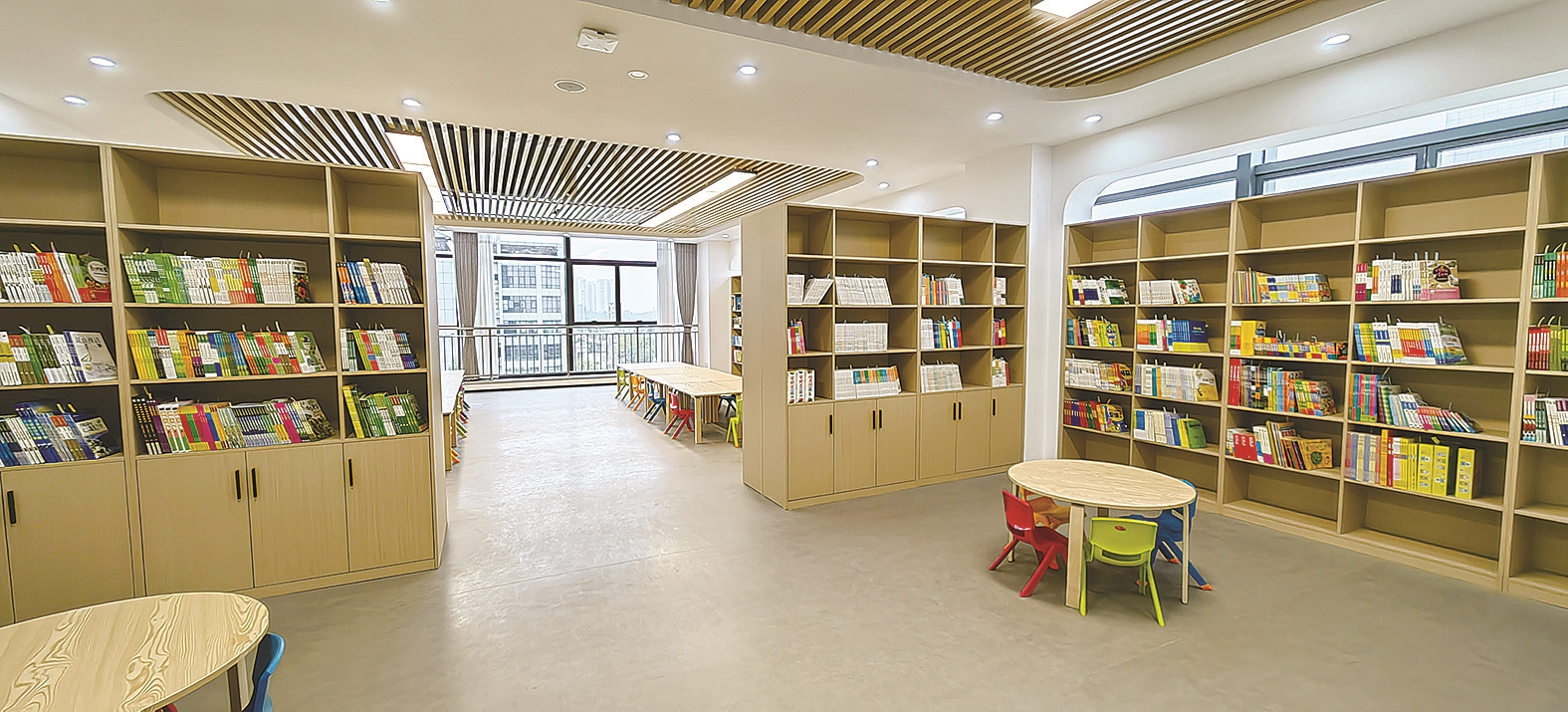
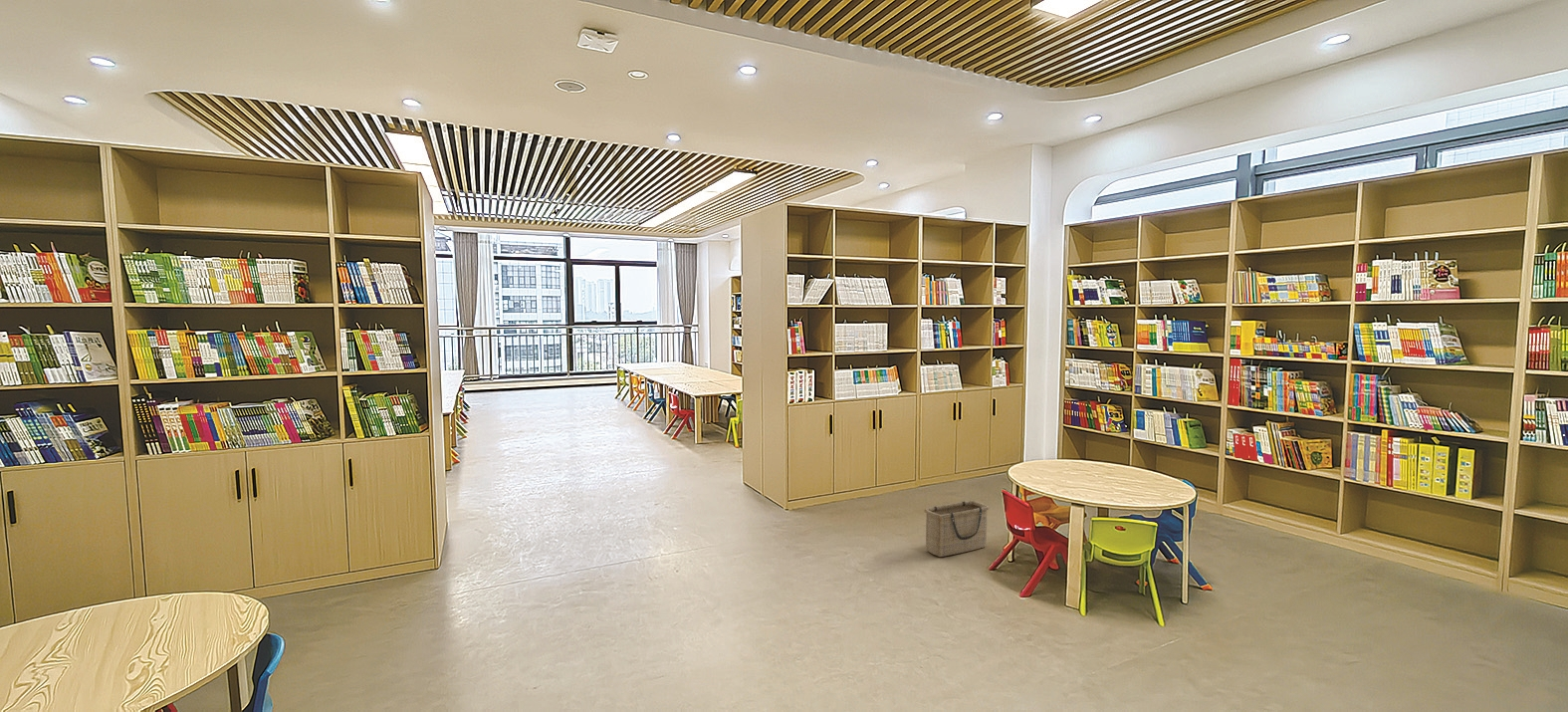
+ basket (956, 528)
